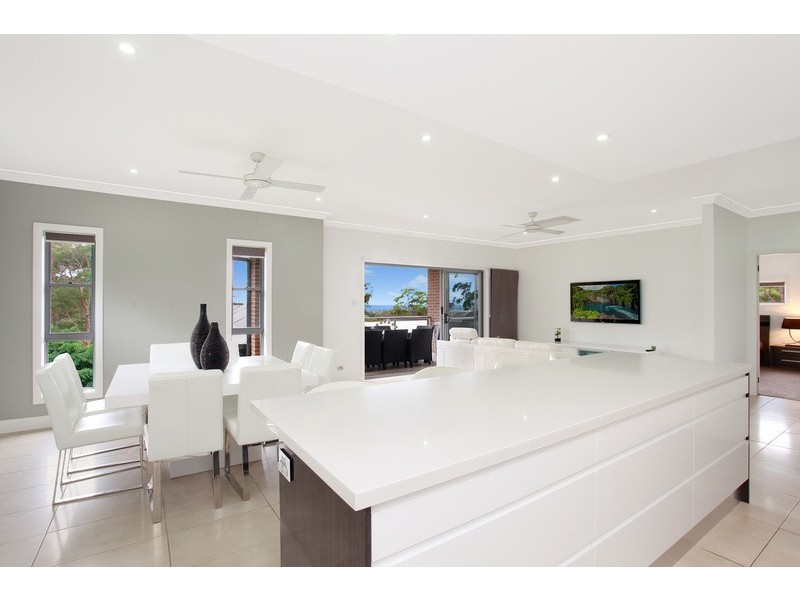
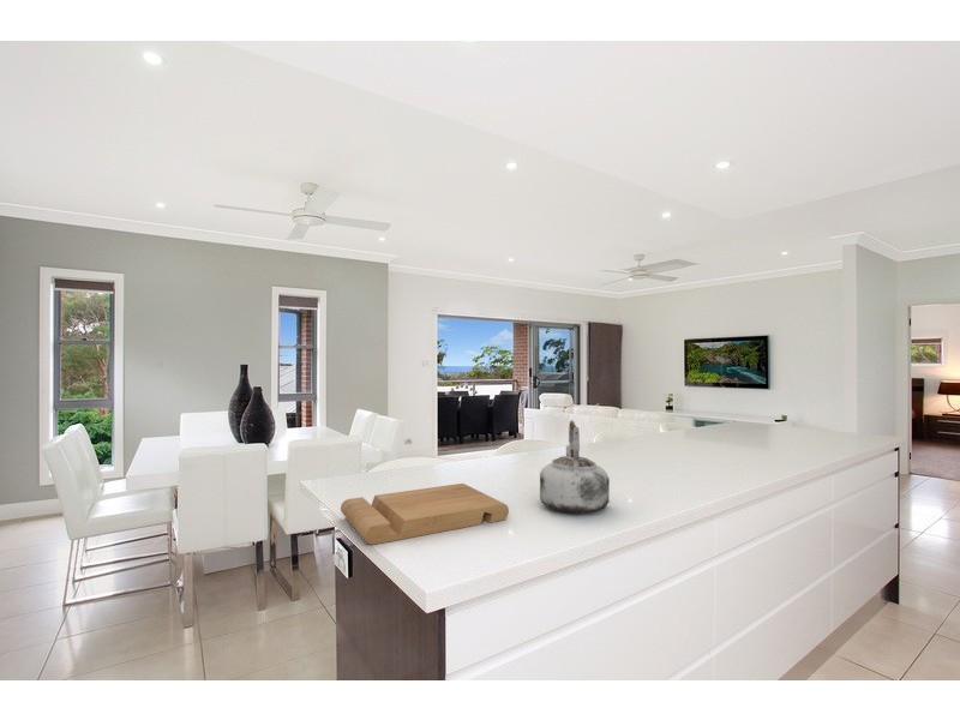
+ kettle (572, 462)
+ cutting board (424, 509)
